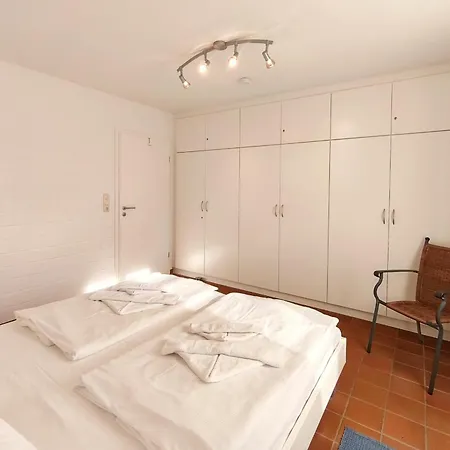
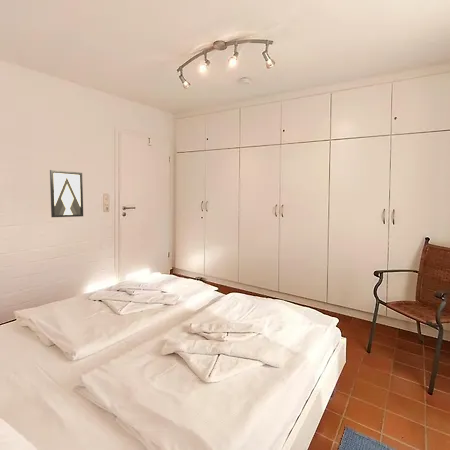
+ wall art (67, 194)
